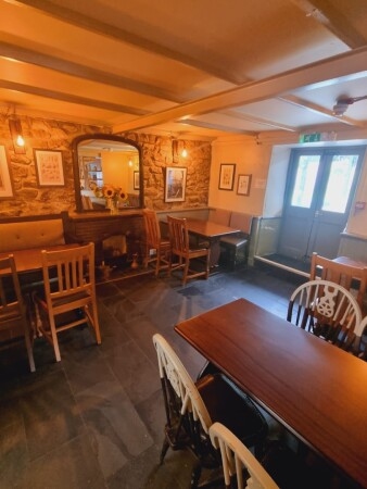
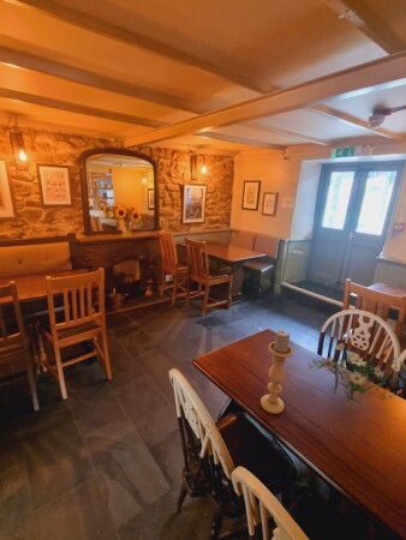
+ candle holder (277, 370)
+ flower bouquet (351, 373)
